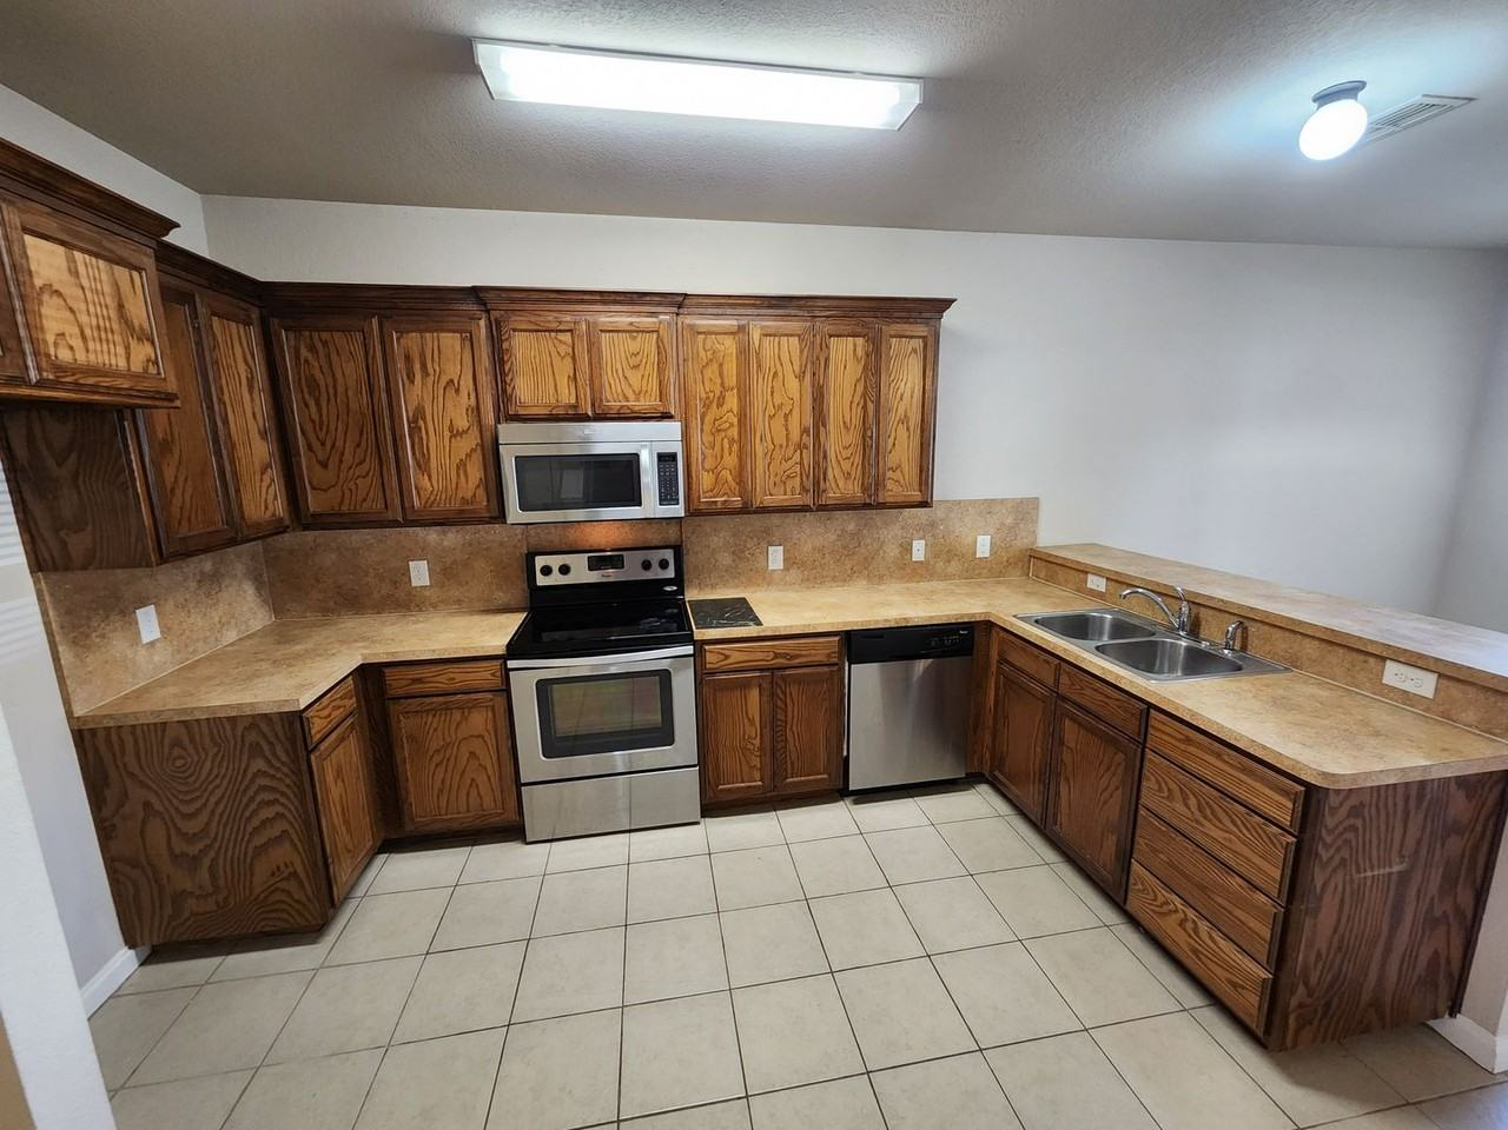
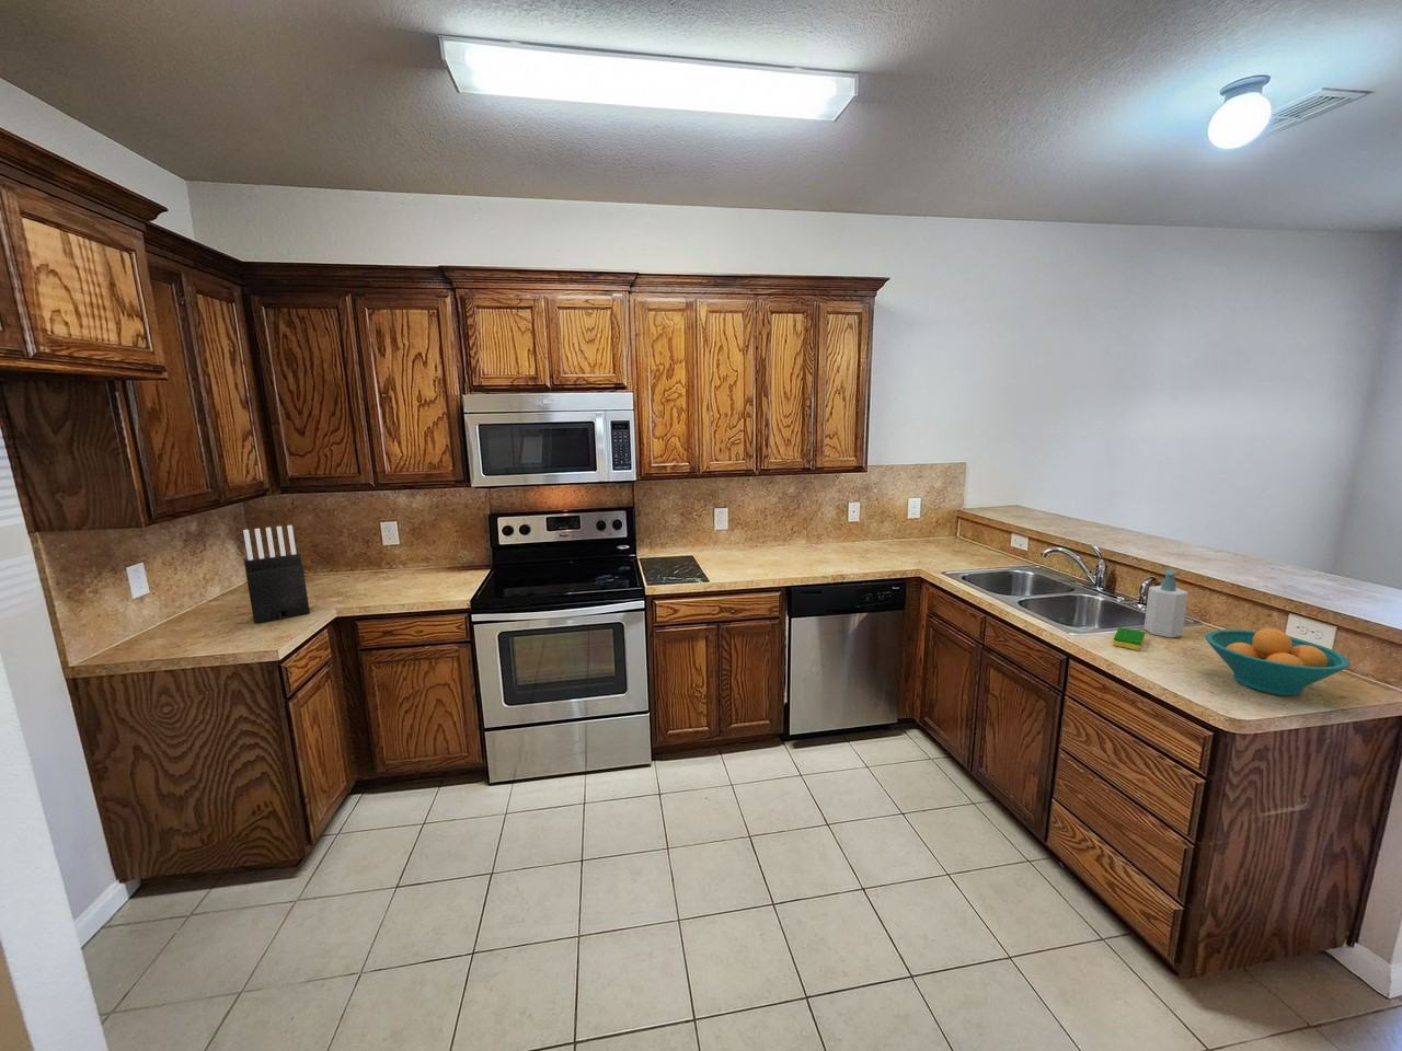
+ knife block (275, 573)
+ fruit bowl (1271, 657)
+ dish sponge (1128, 638)
+ soap bottle (1167, 601)
